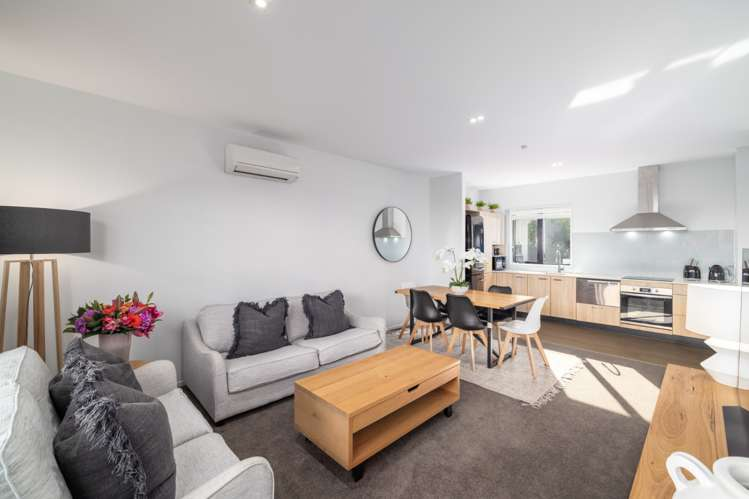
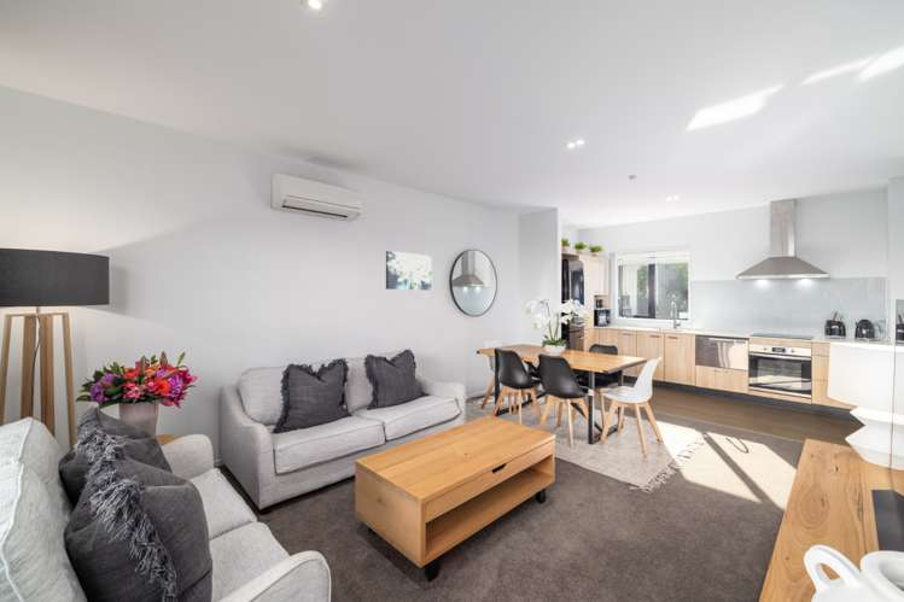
+ wall art (409, 271)
